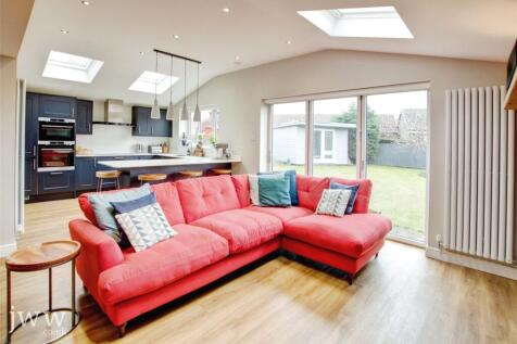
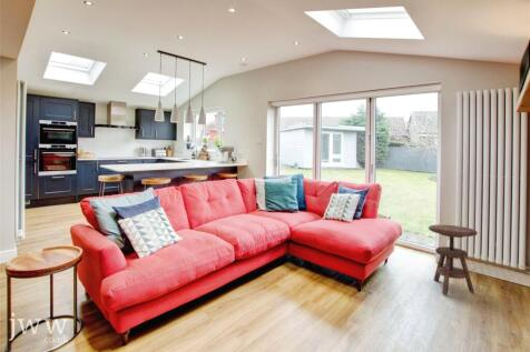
+ side table (451, 258)
